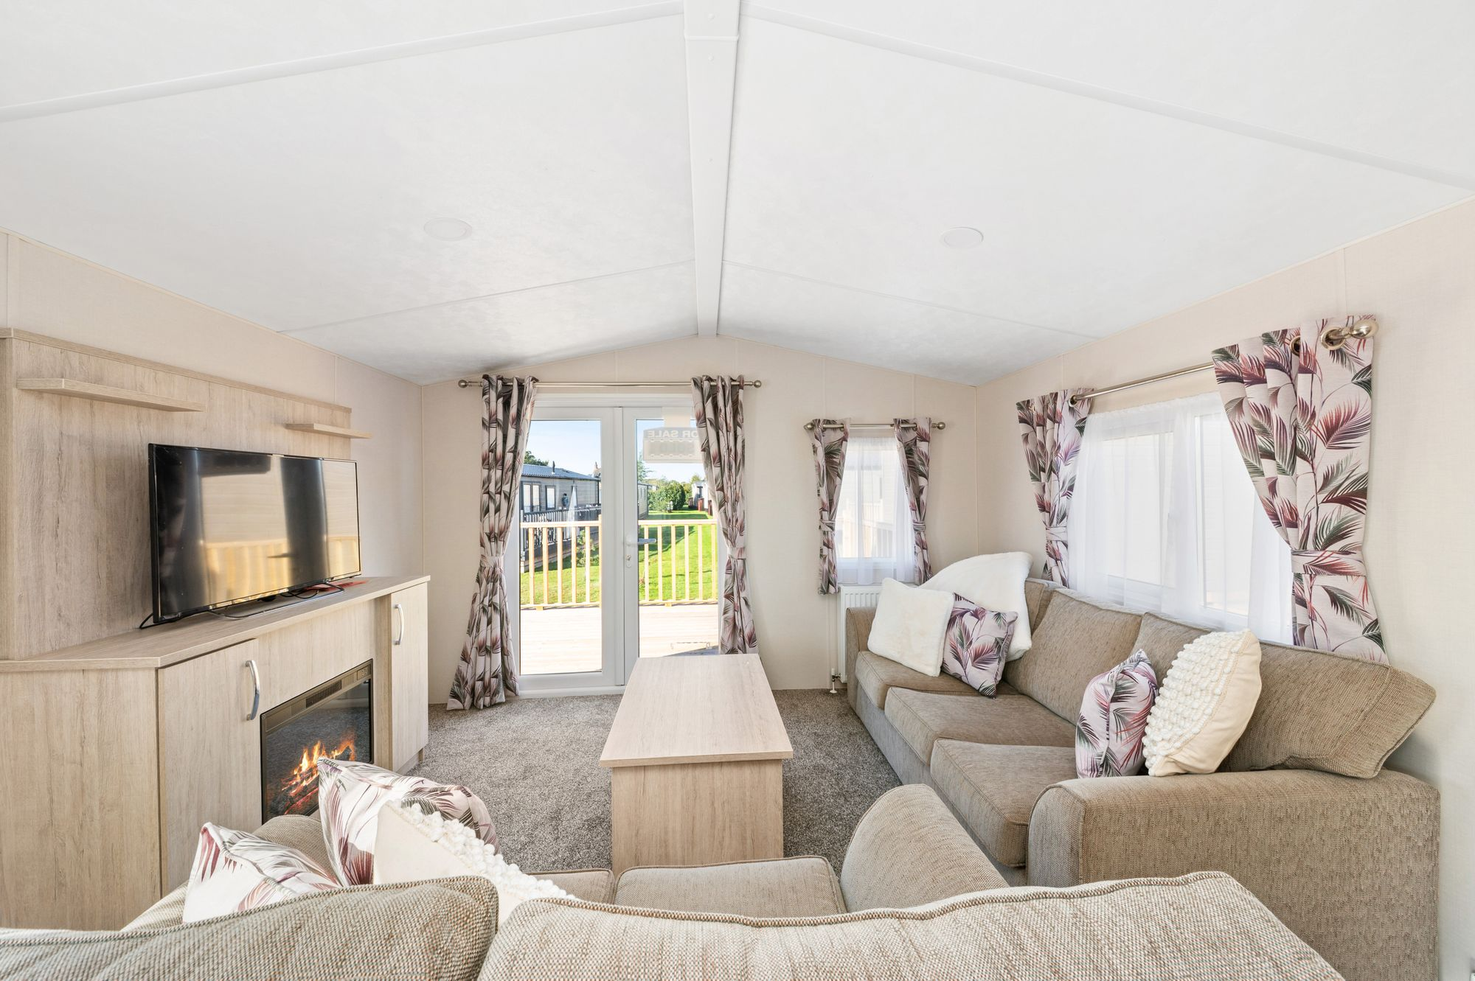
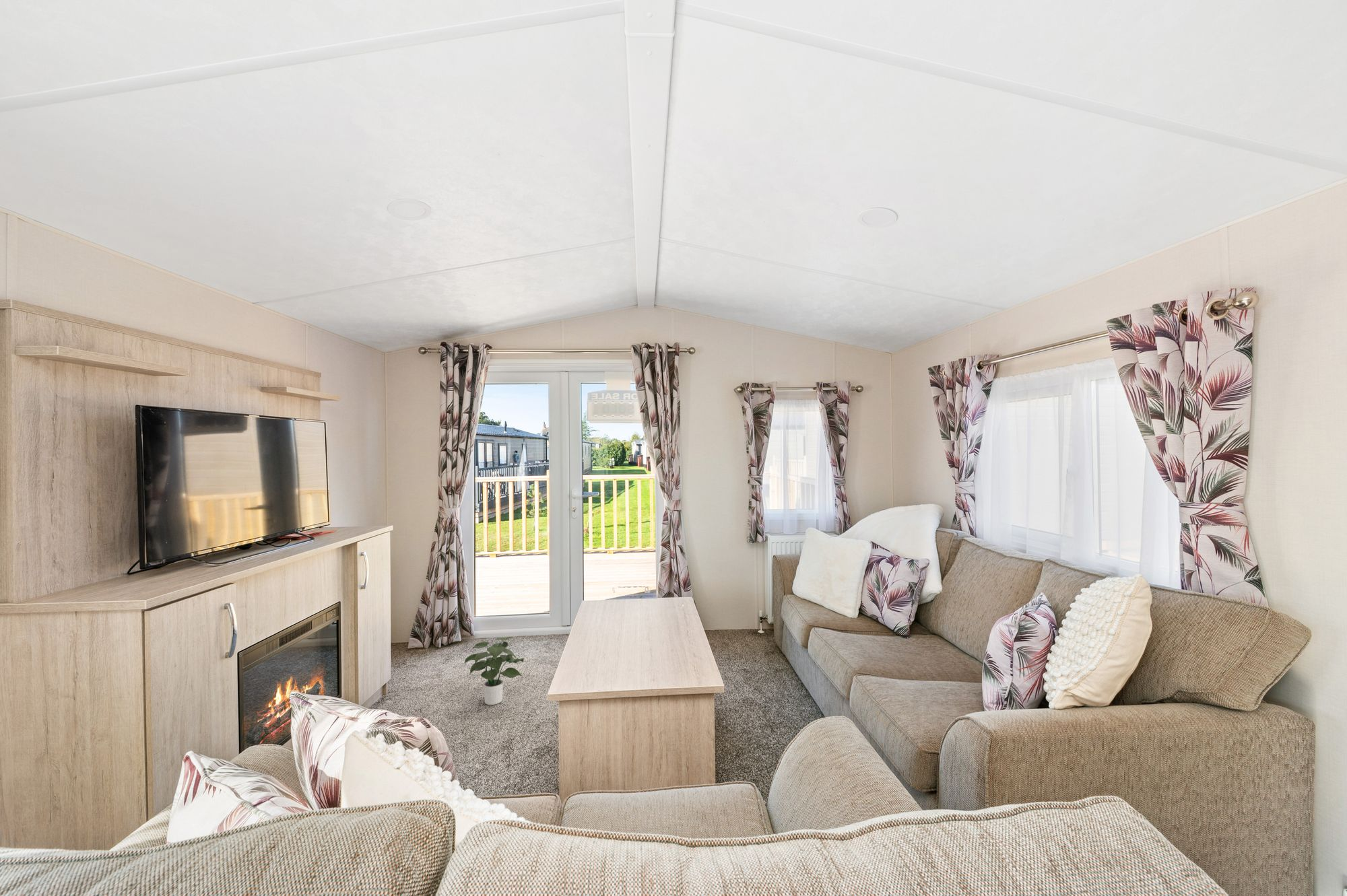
+ potted plant (493, 670)
